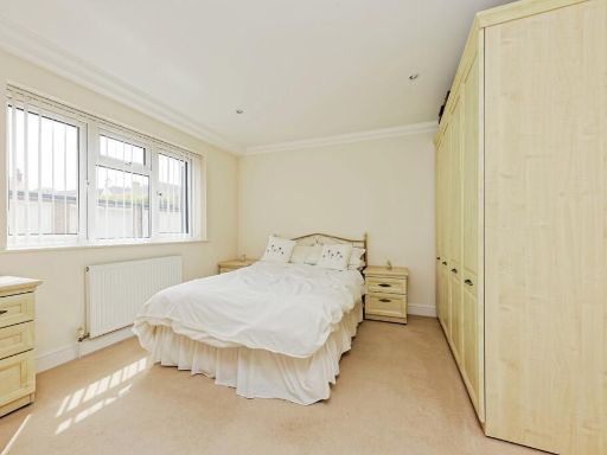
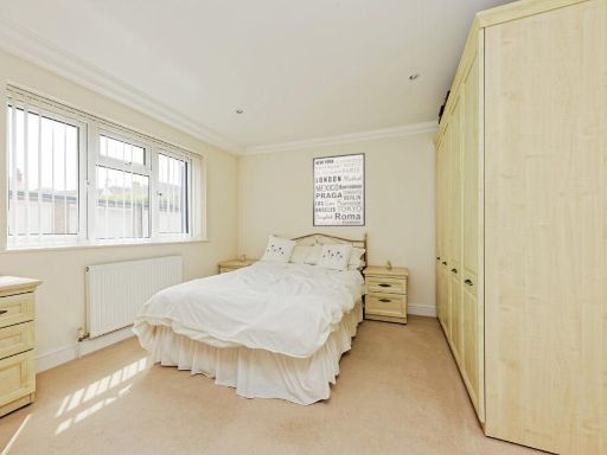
+ wall art (338, 191)
